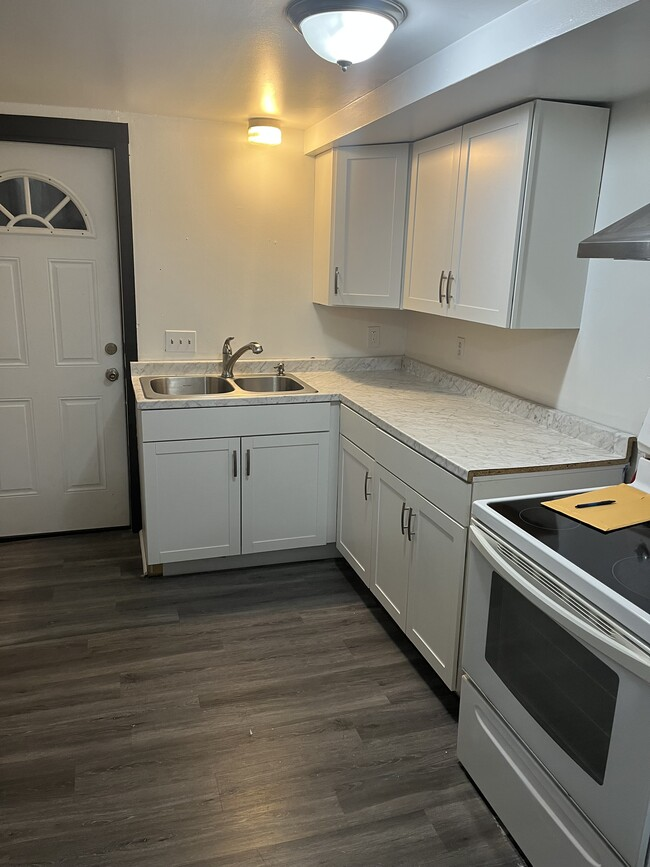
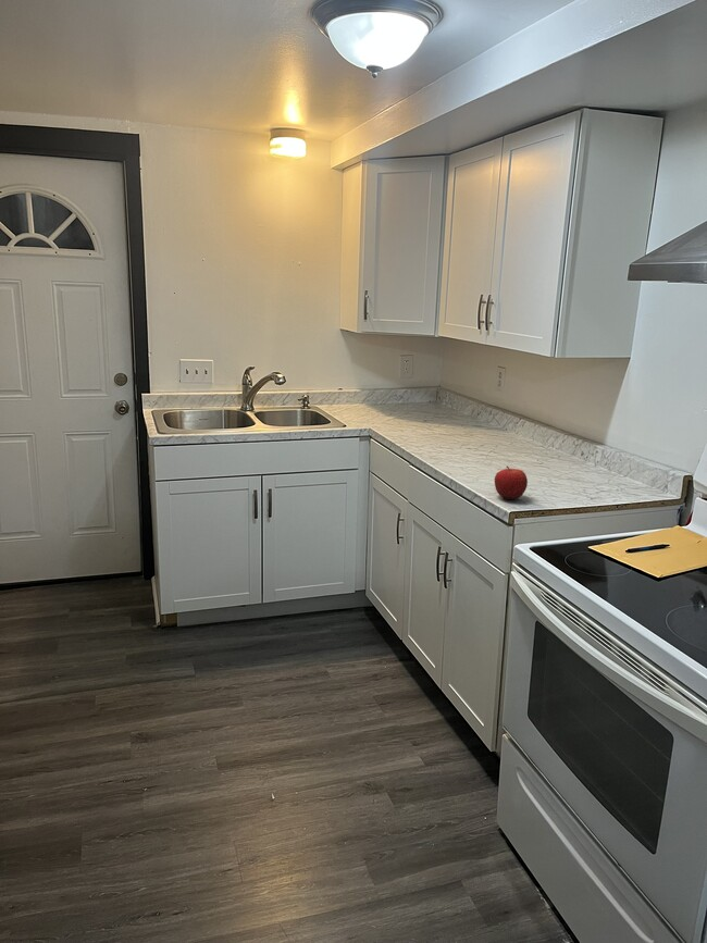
+ fruit (510, 482)
